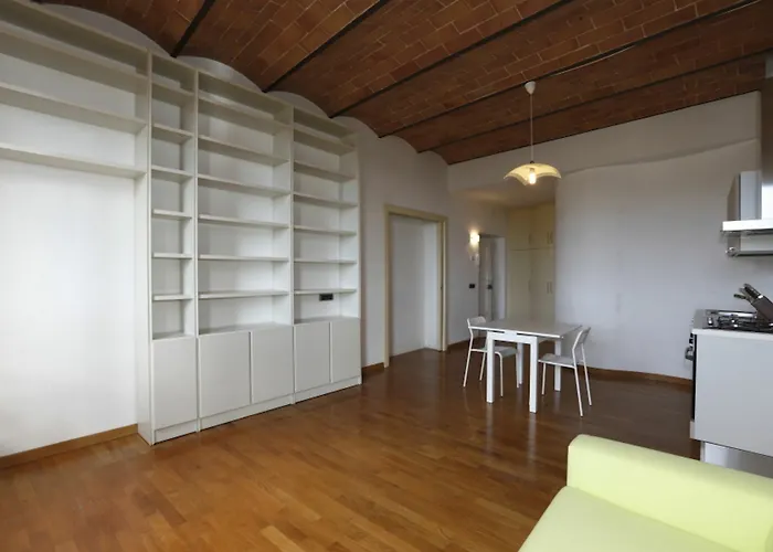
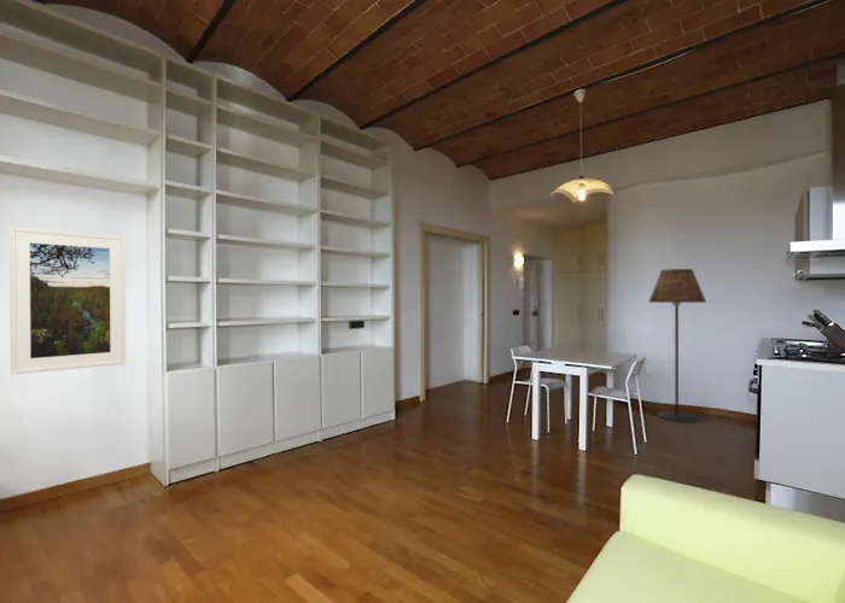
+ floor lamp (676, 343)
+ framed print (71, 300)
